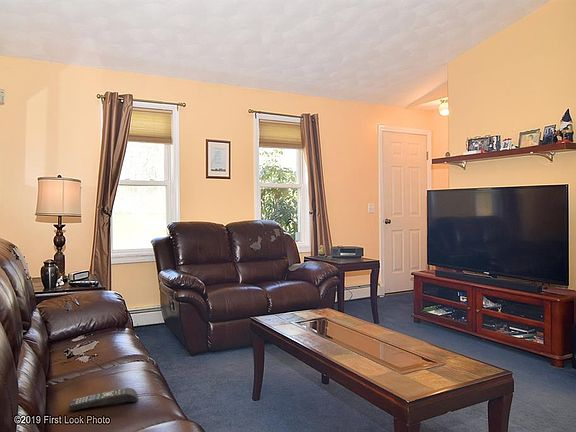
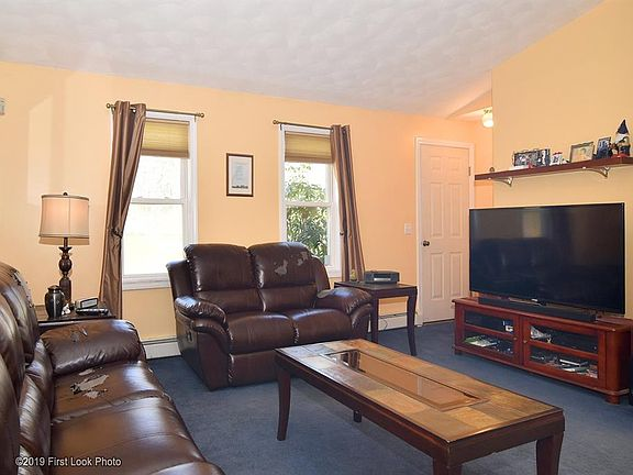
- remote control (104, 398)
